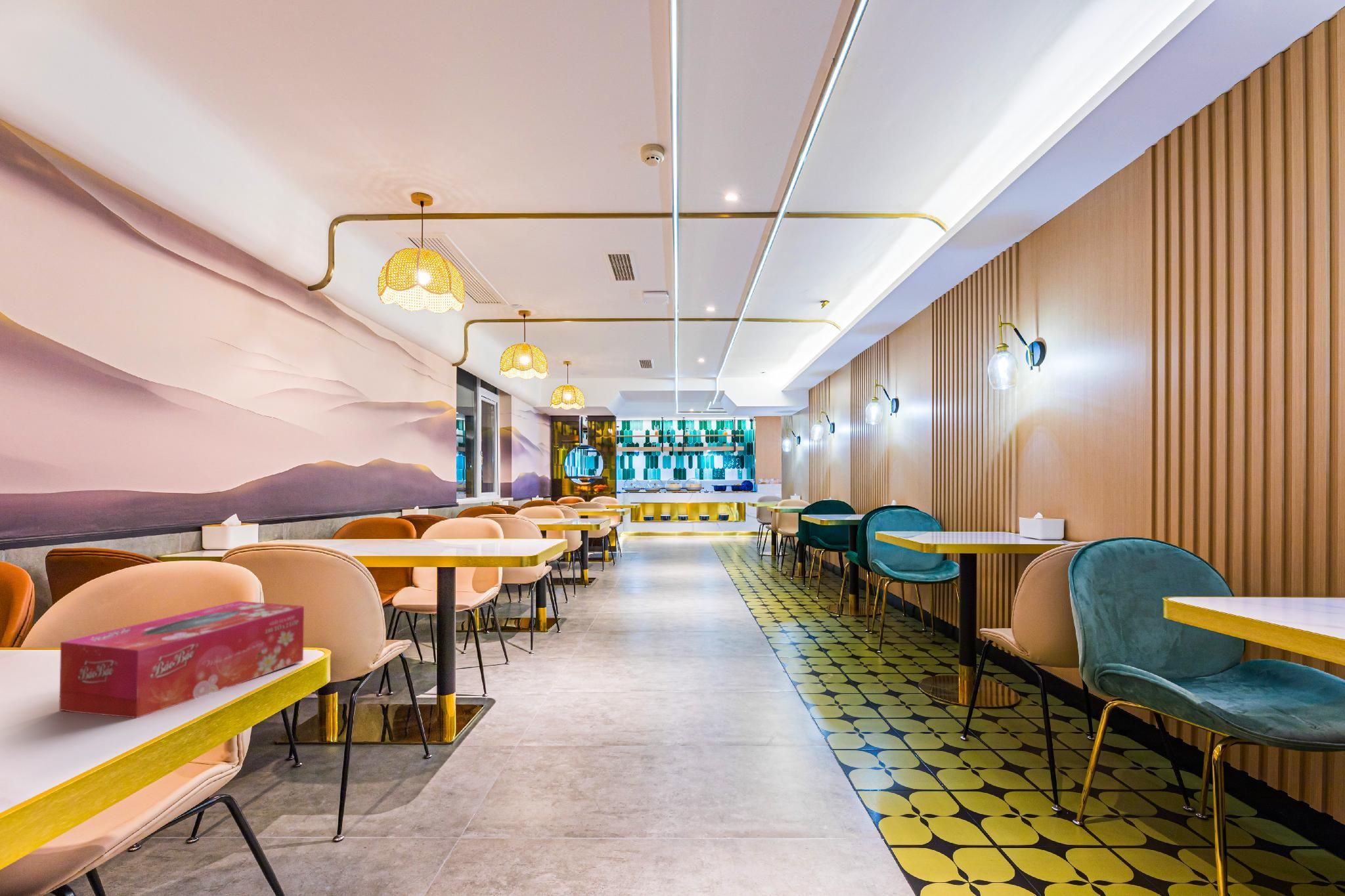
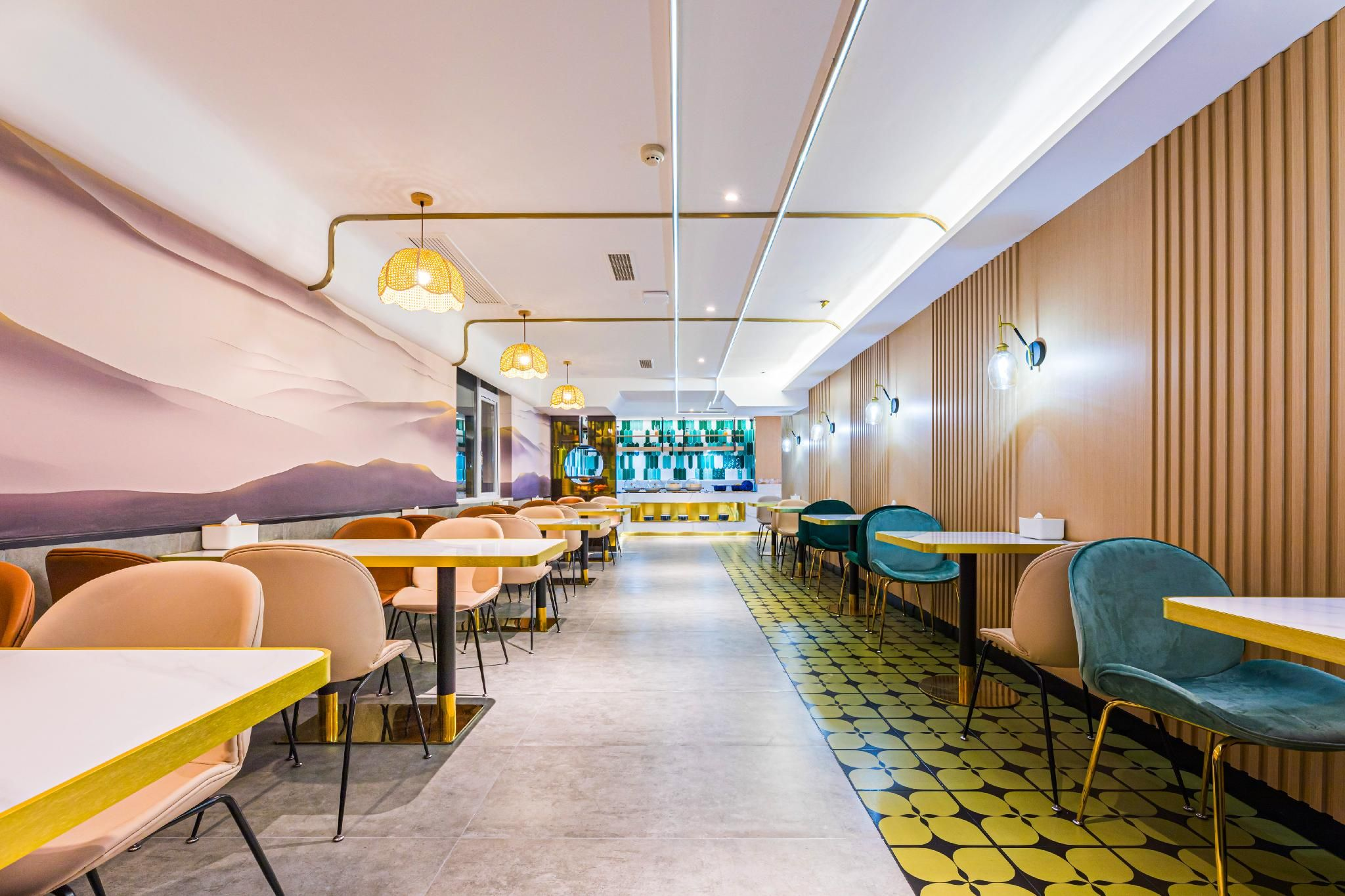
- tissue box (195, 652)
